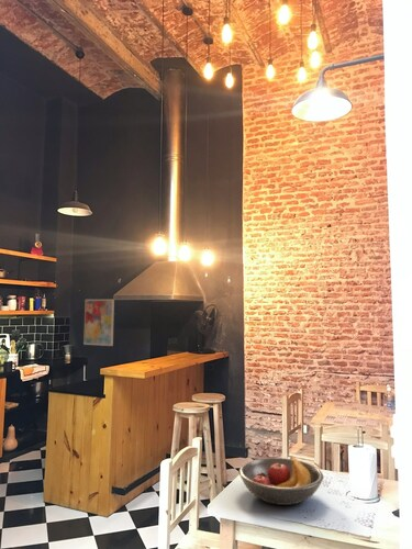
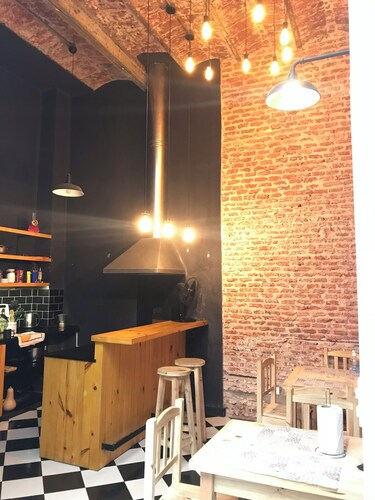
- fruit bowl (280, 480)
- wall art (98, 322)
